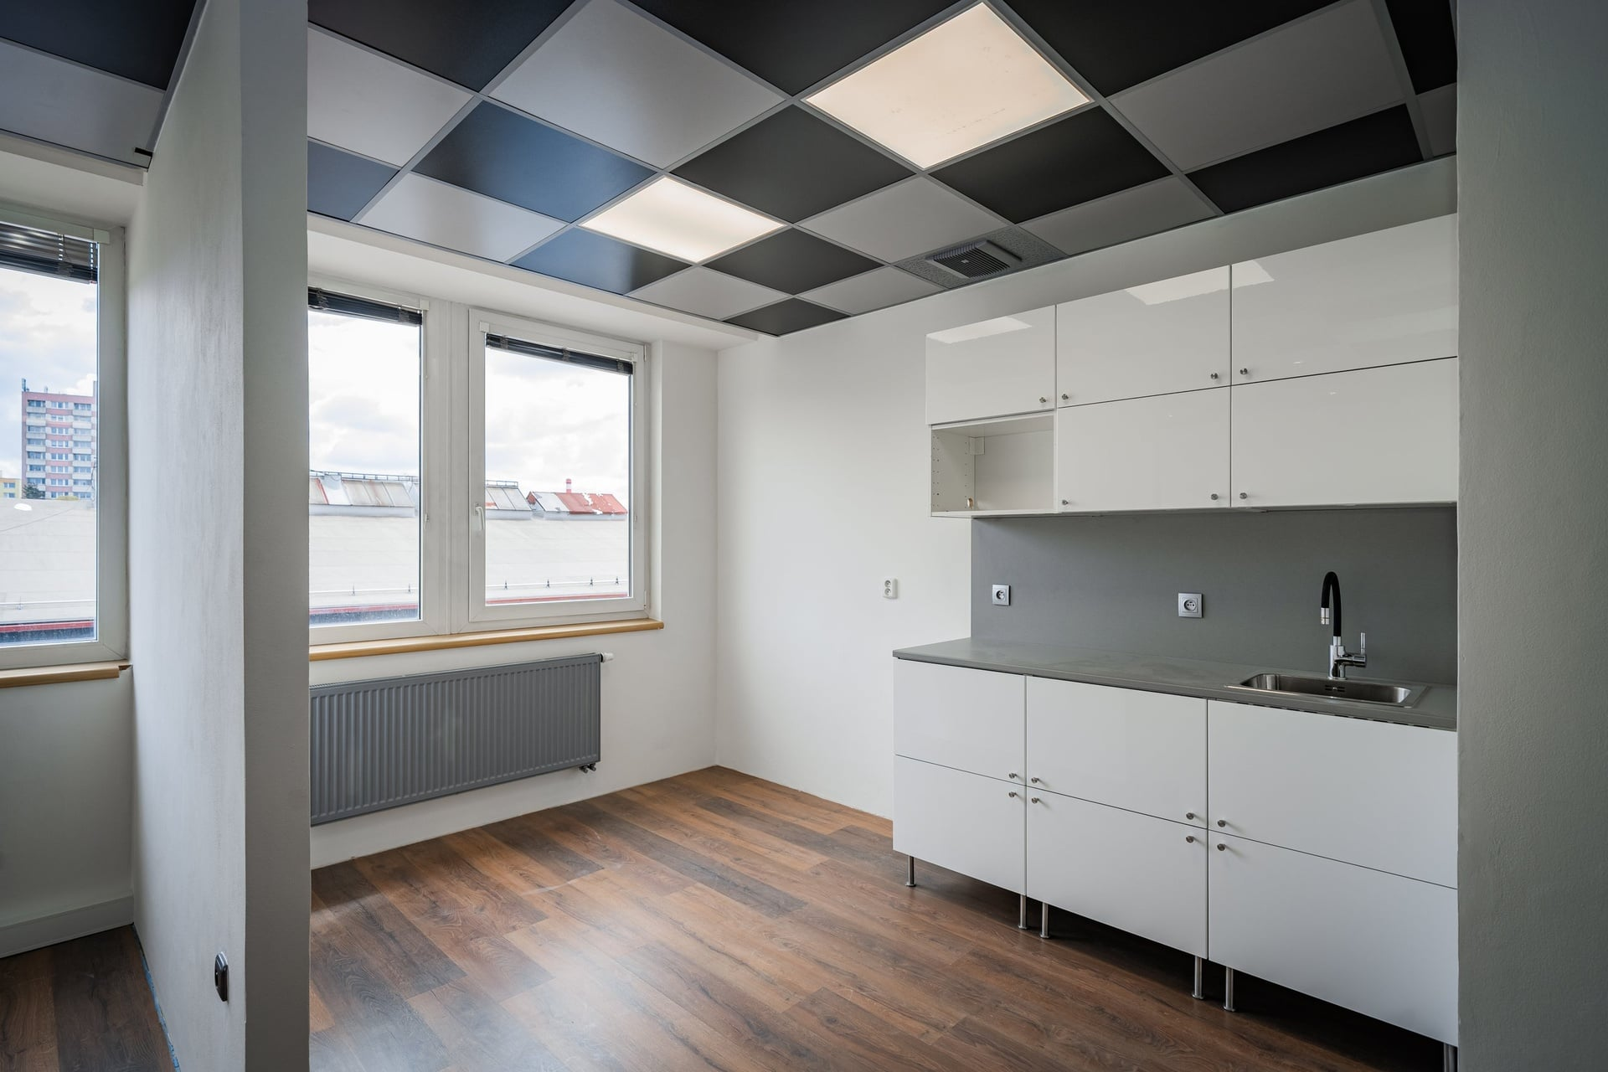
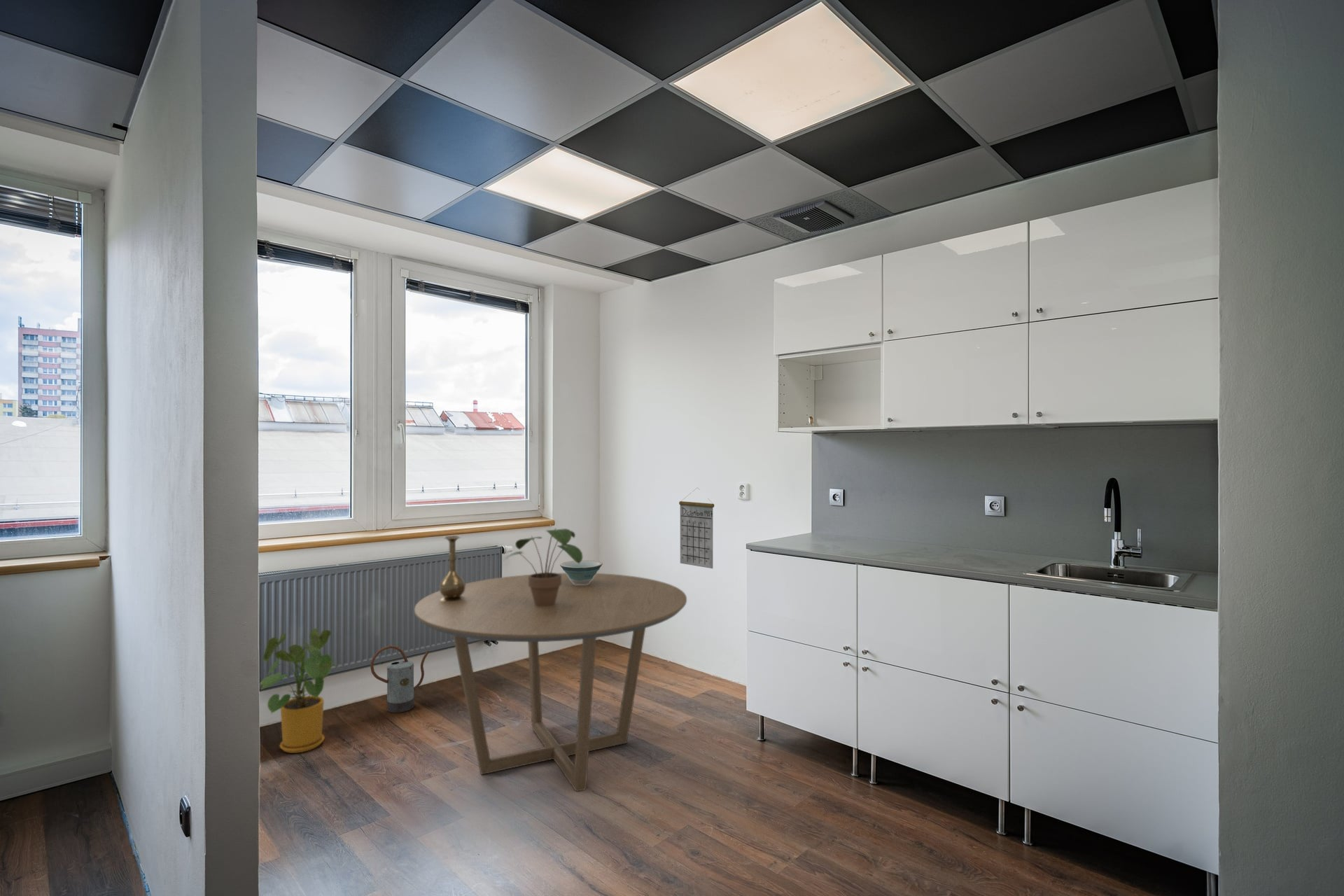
+ bowl (581, 573)
+ potted plant (545, 564)
+ watering can (400, 676)
+ house plant (298, 692)
+ vase (452, 567)
+ calendar (696, 526)
+ dining table (540, 677)
